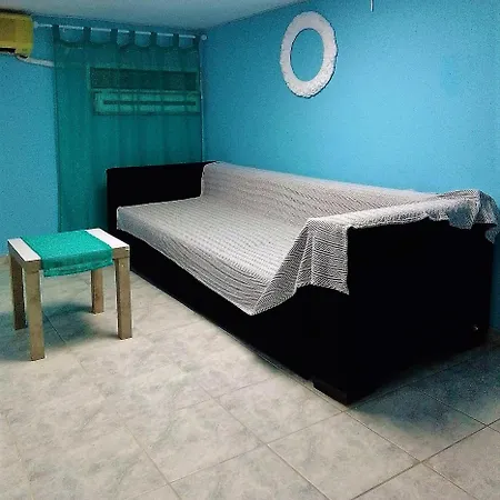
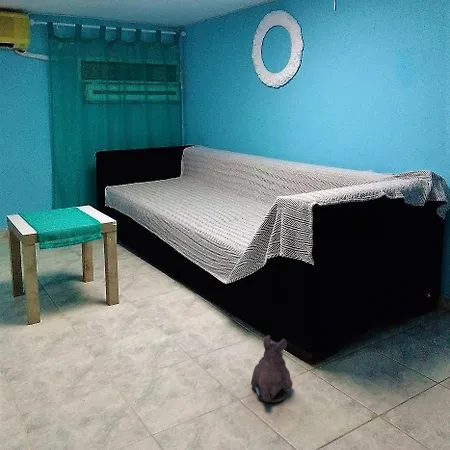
+ plush toy (271, 369)
